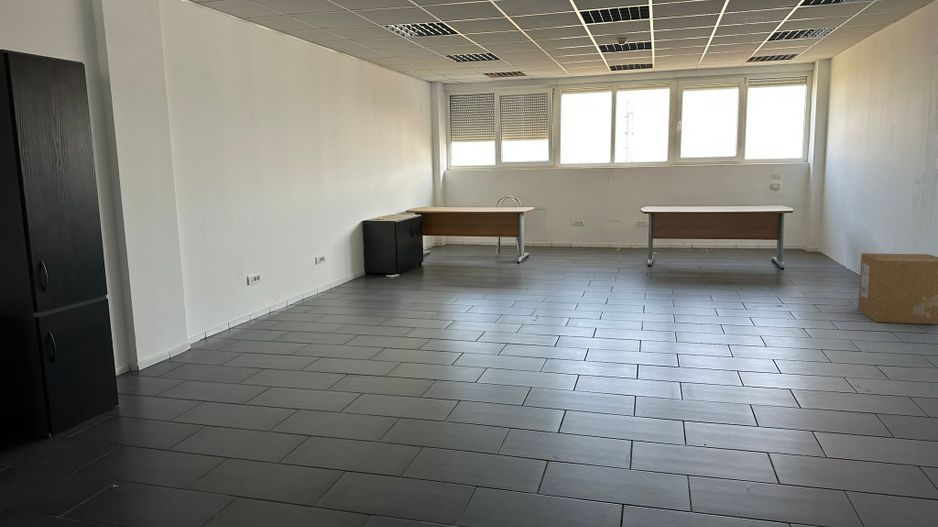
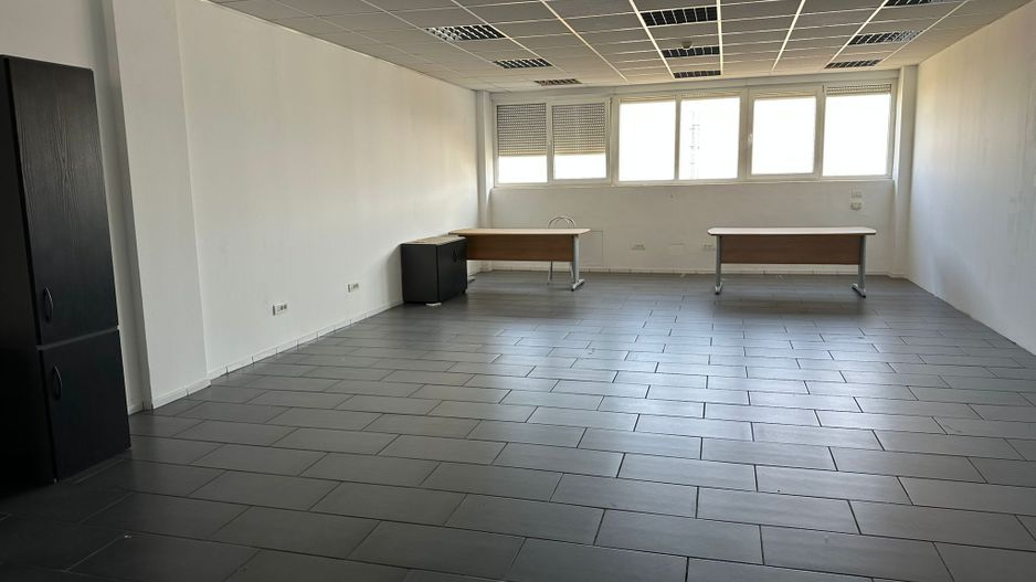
- cardboard box (902, 287)
